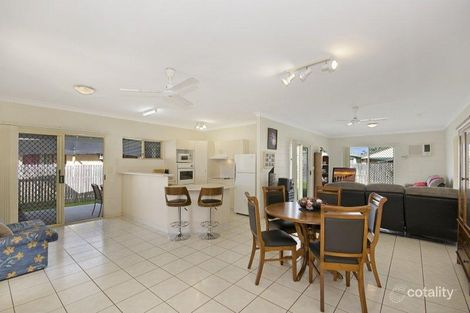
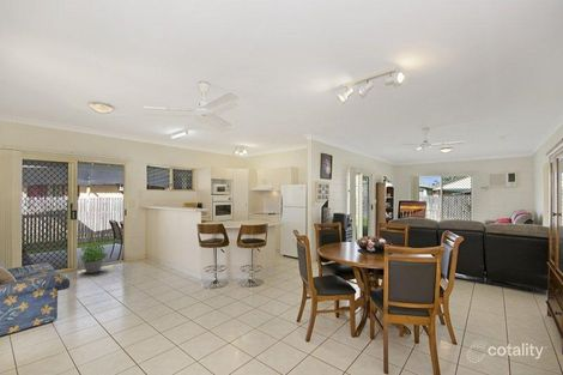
+ potted plant (93, 258)
